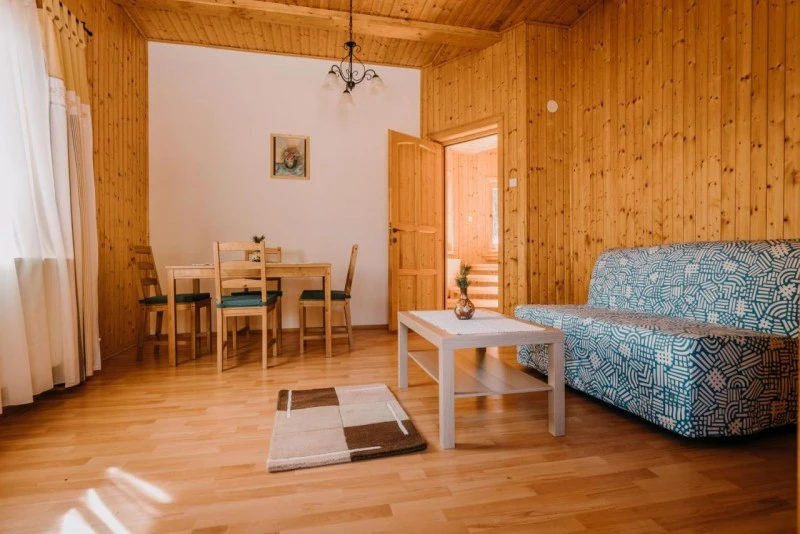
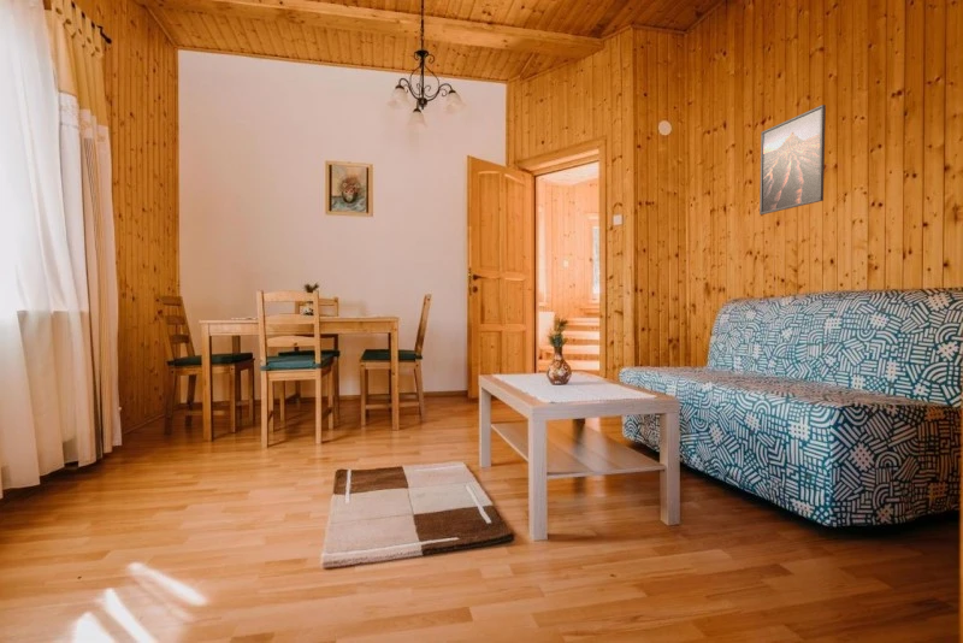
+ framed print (790, 164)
